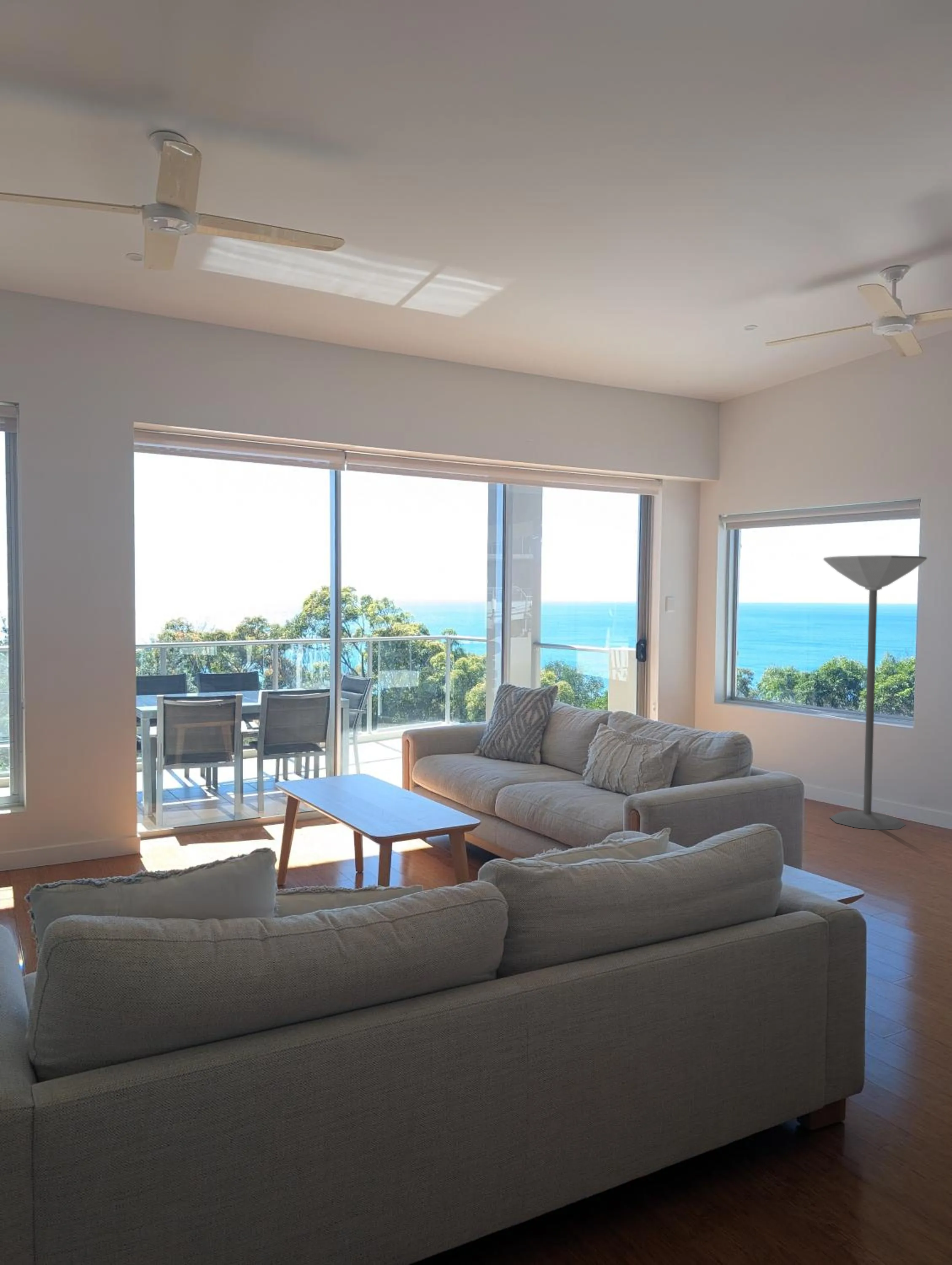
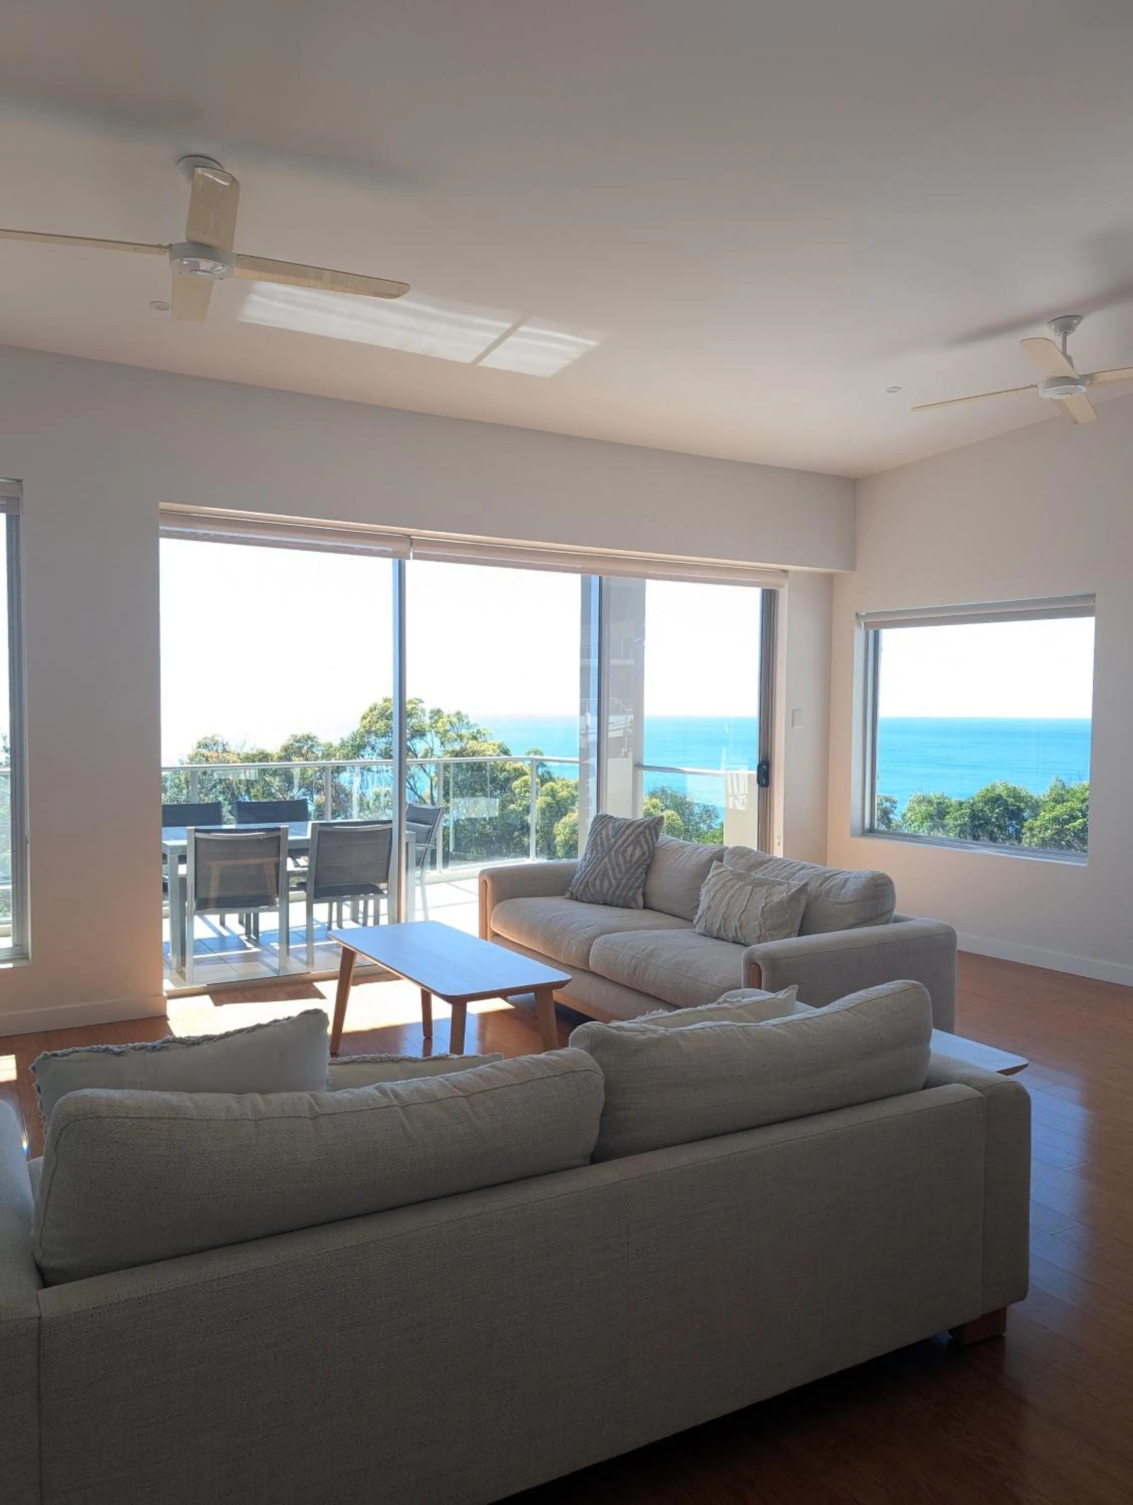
- floor lamp (870, 690)
